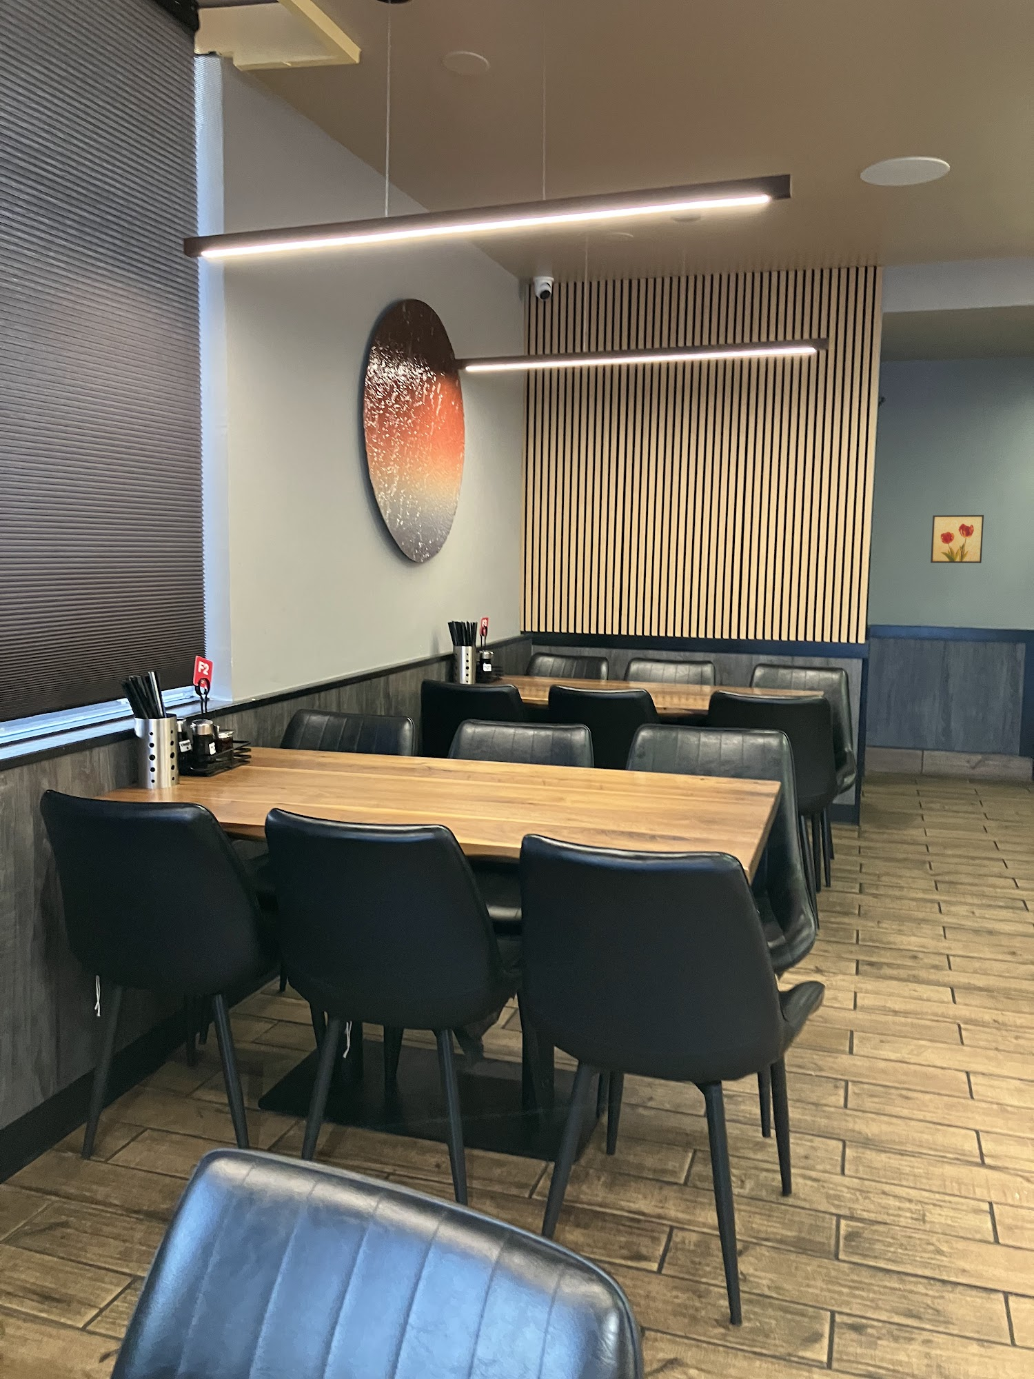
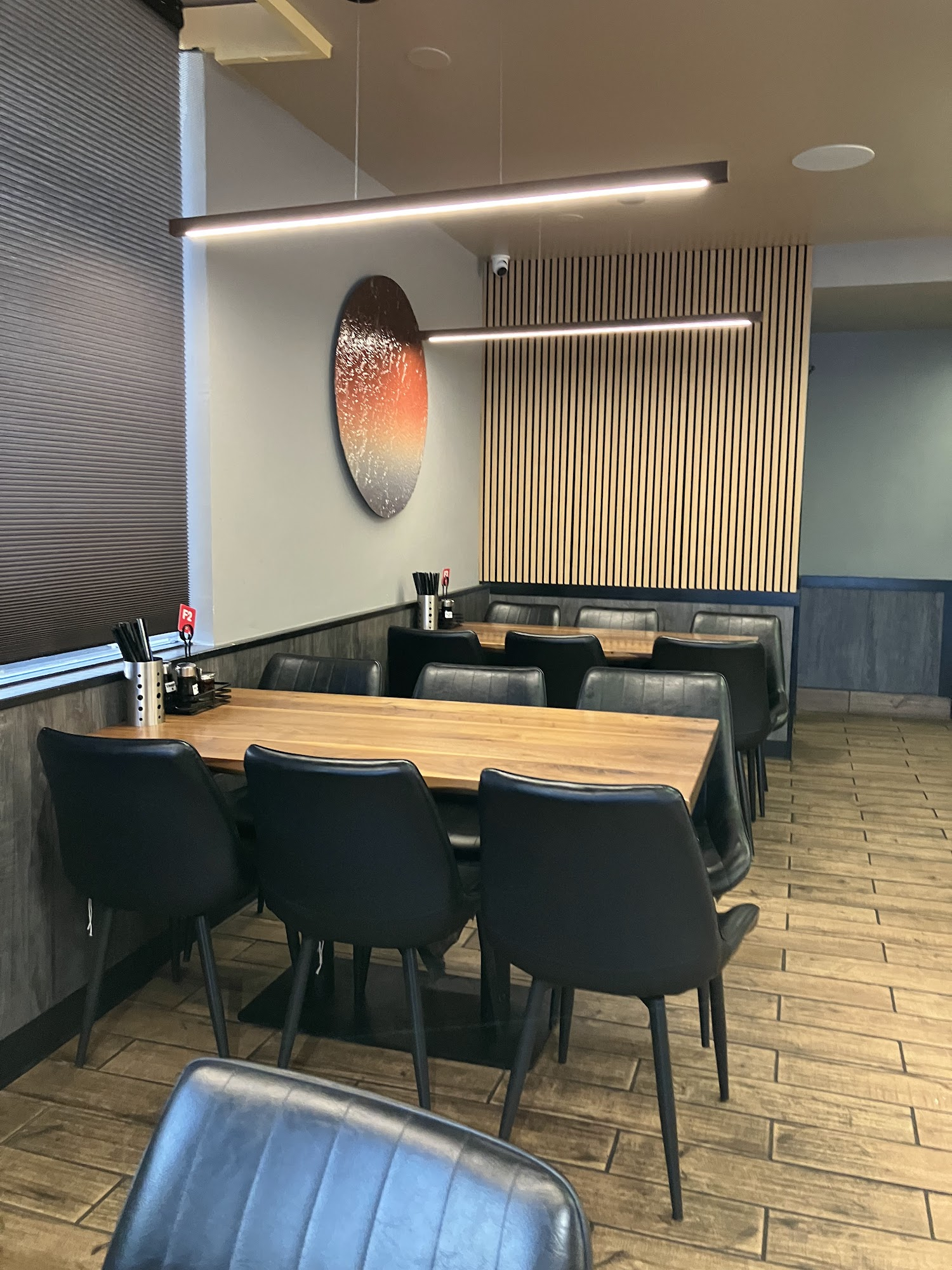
- wall art (957, 539)
